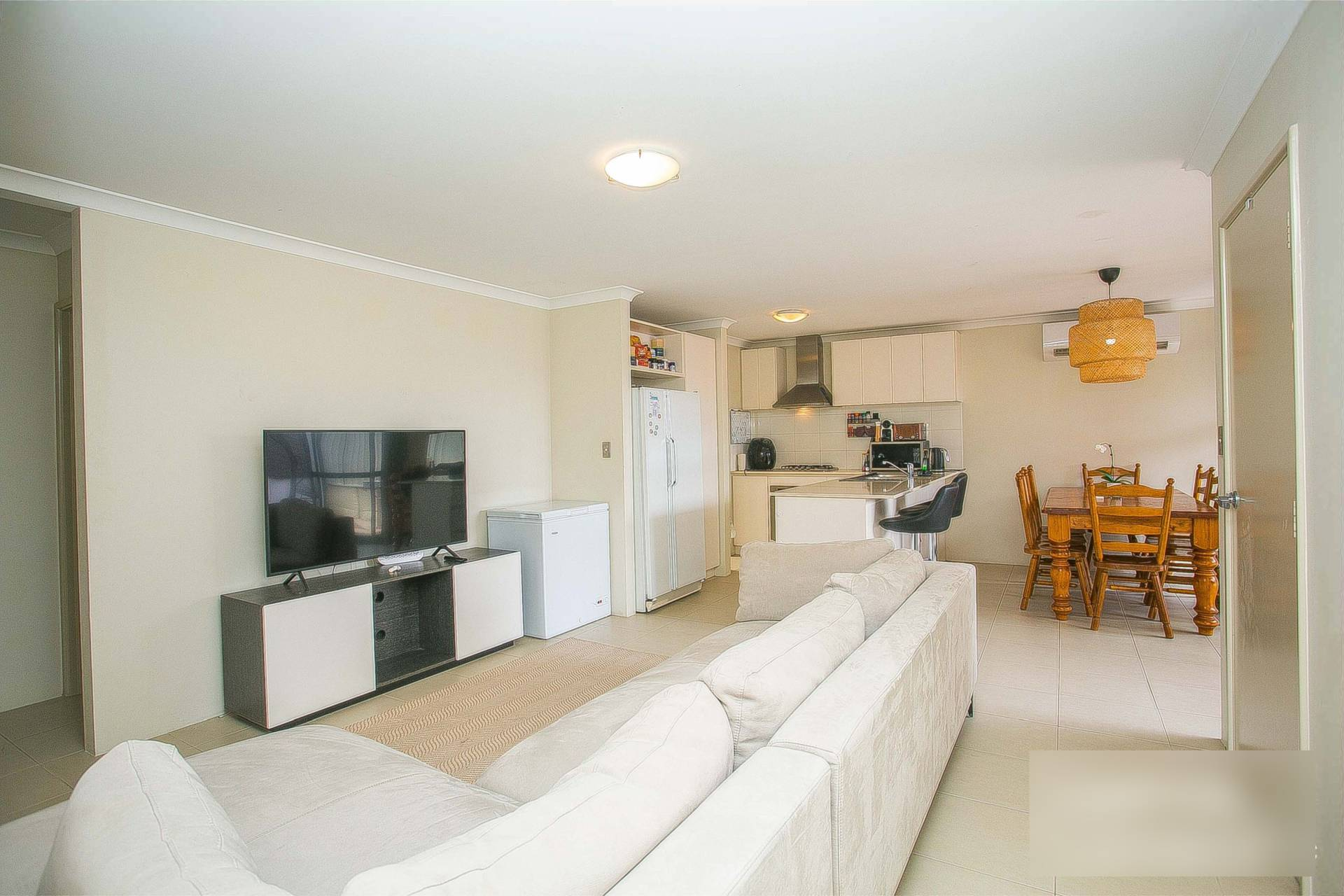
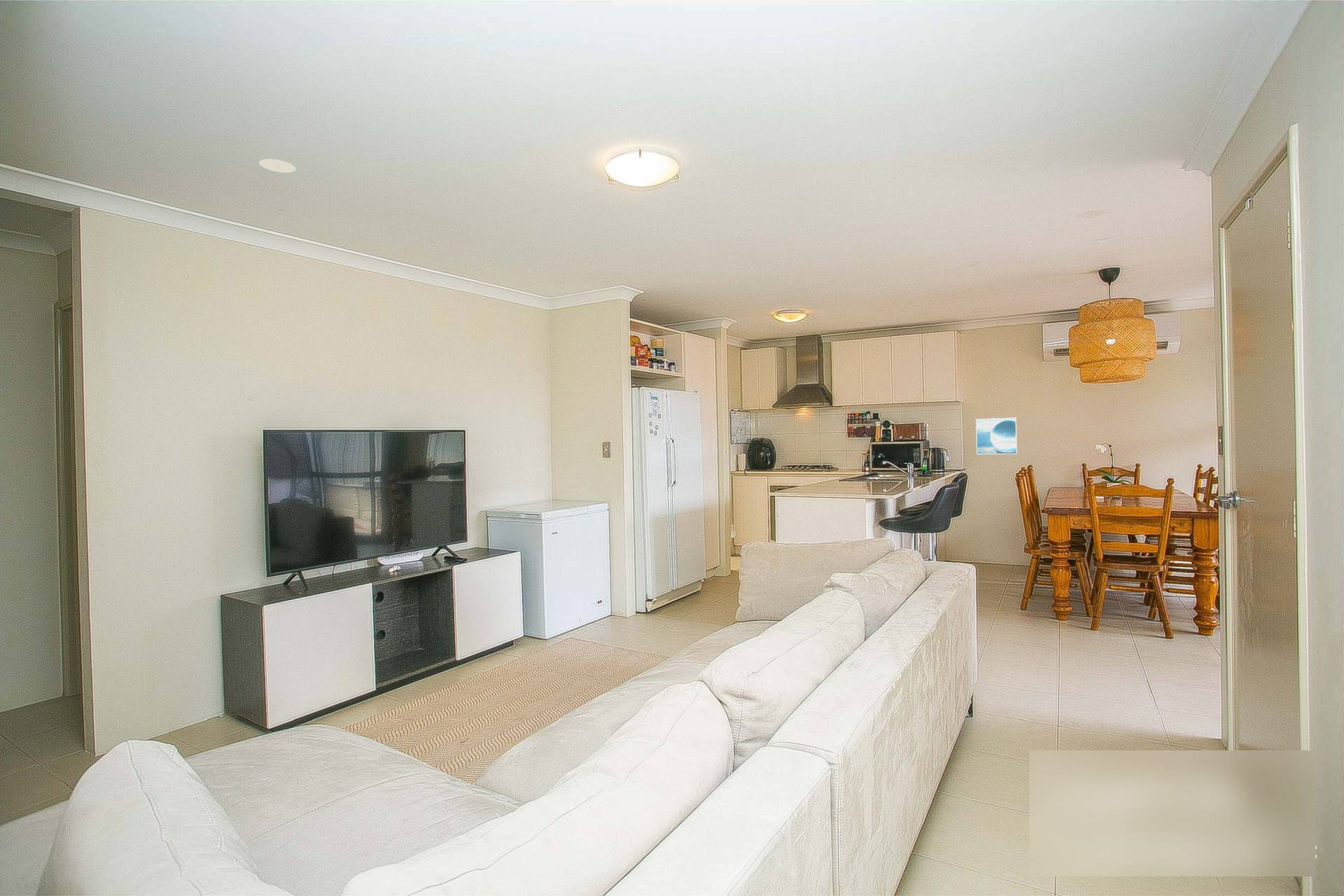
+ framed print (996, 436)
+ smoke detector (277, 165)
